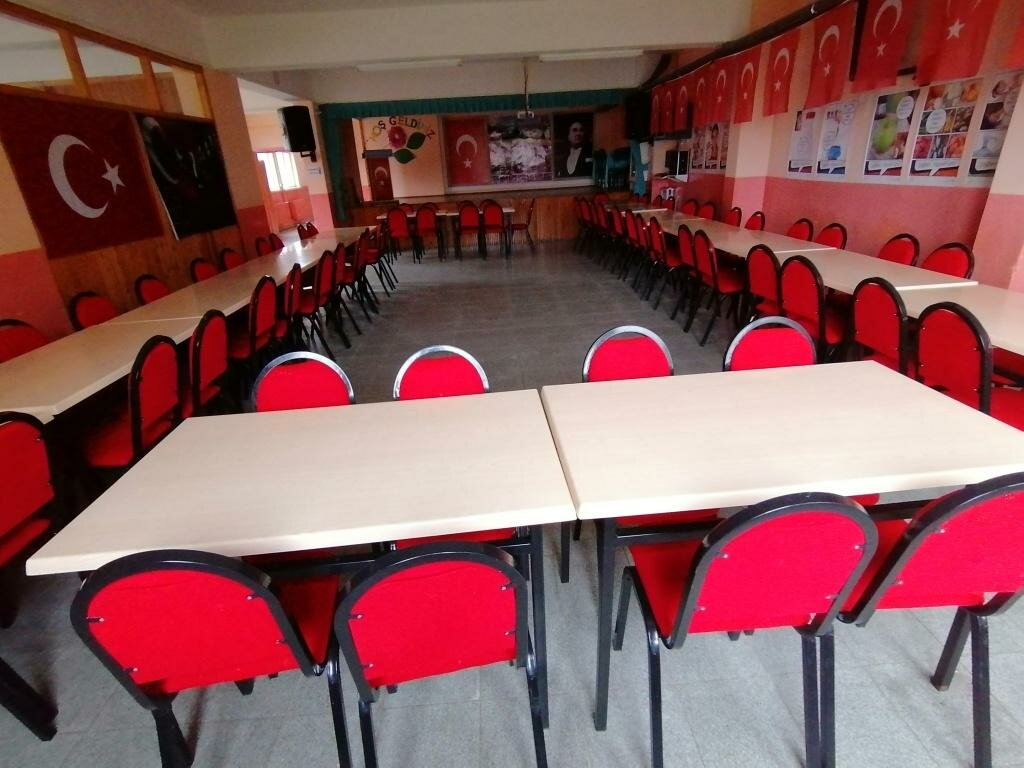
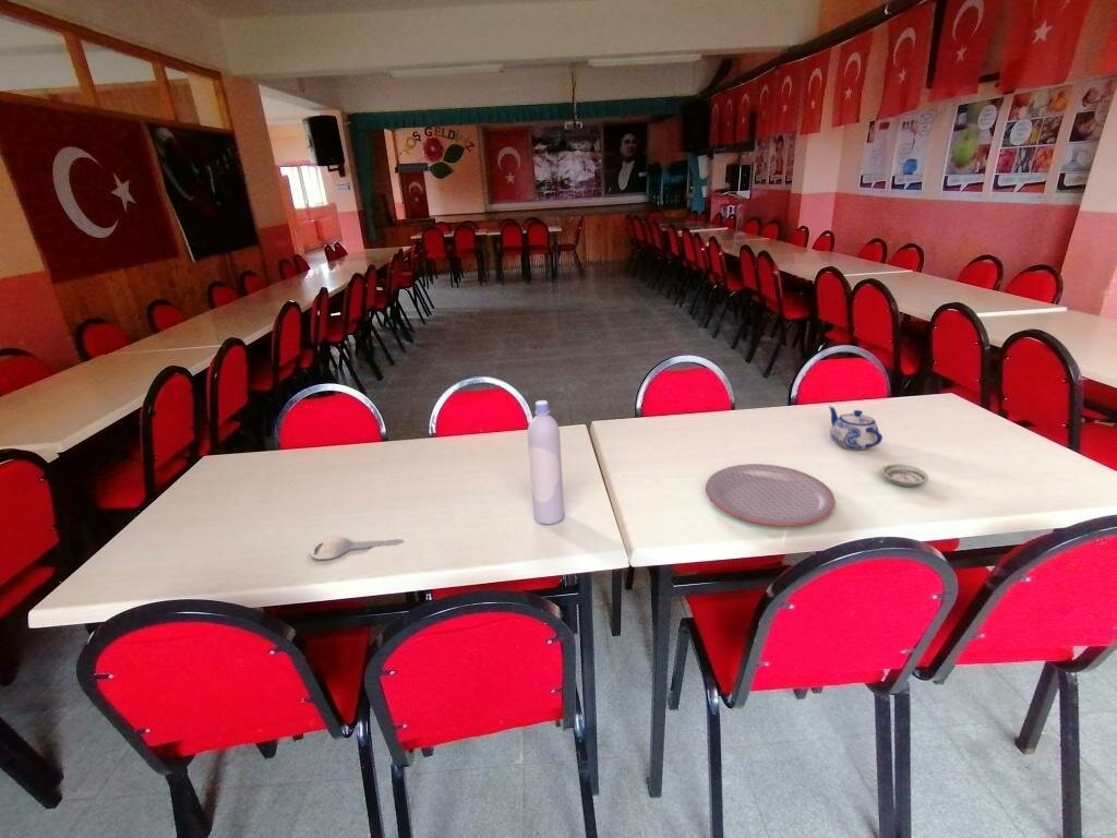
+ plate (767, 495)
+ teapot (852, 426)
+ saucer (903, 477)
+ key (357, 546)
+ bottle (545, 462)
